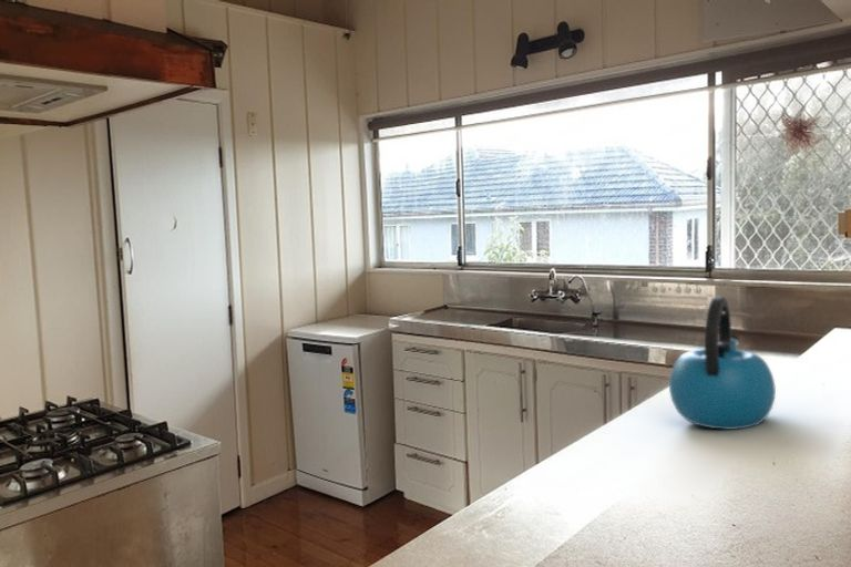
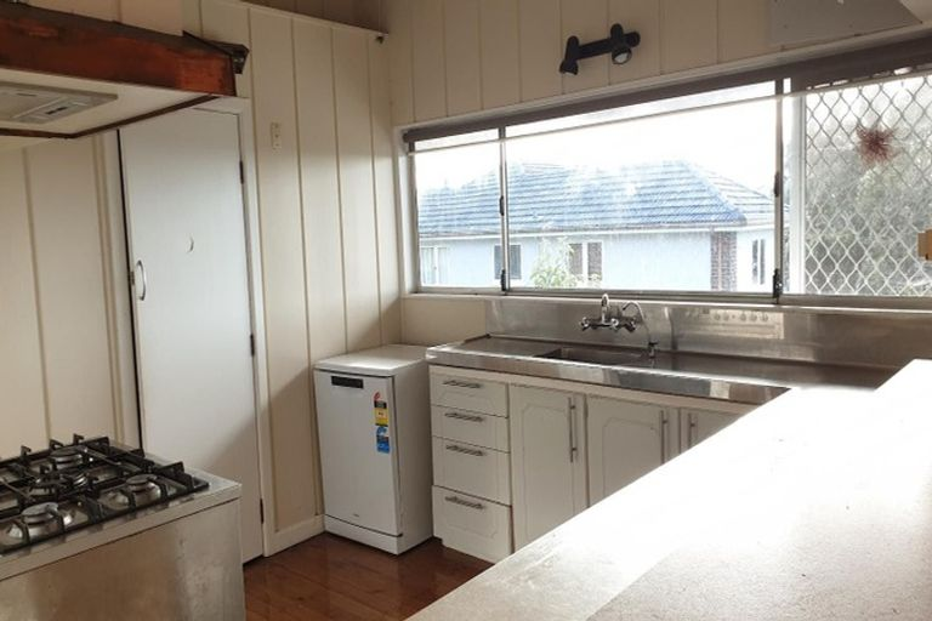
- kettle (721, 358)
